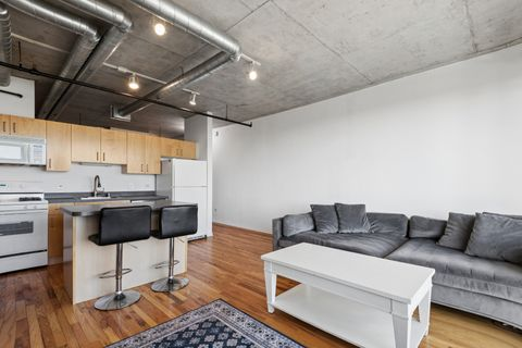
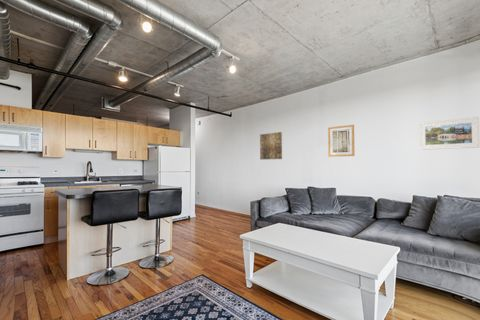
+ wall art (270, 146)
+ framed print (447, 134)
+ wall art (340, 141)
